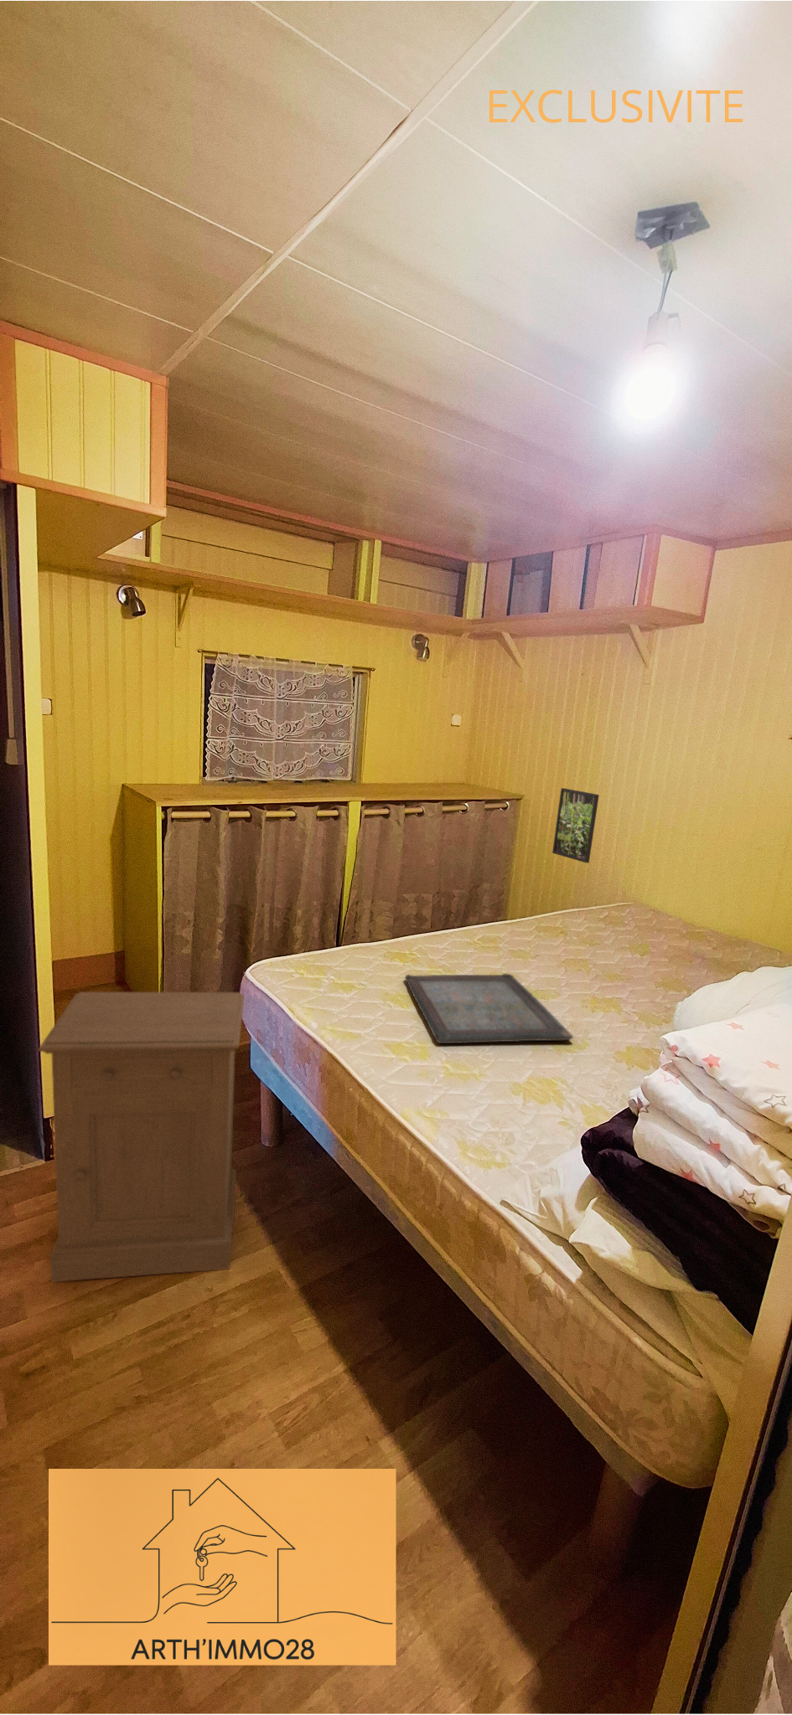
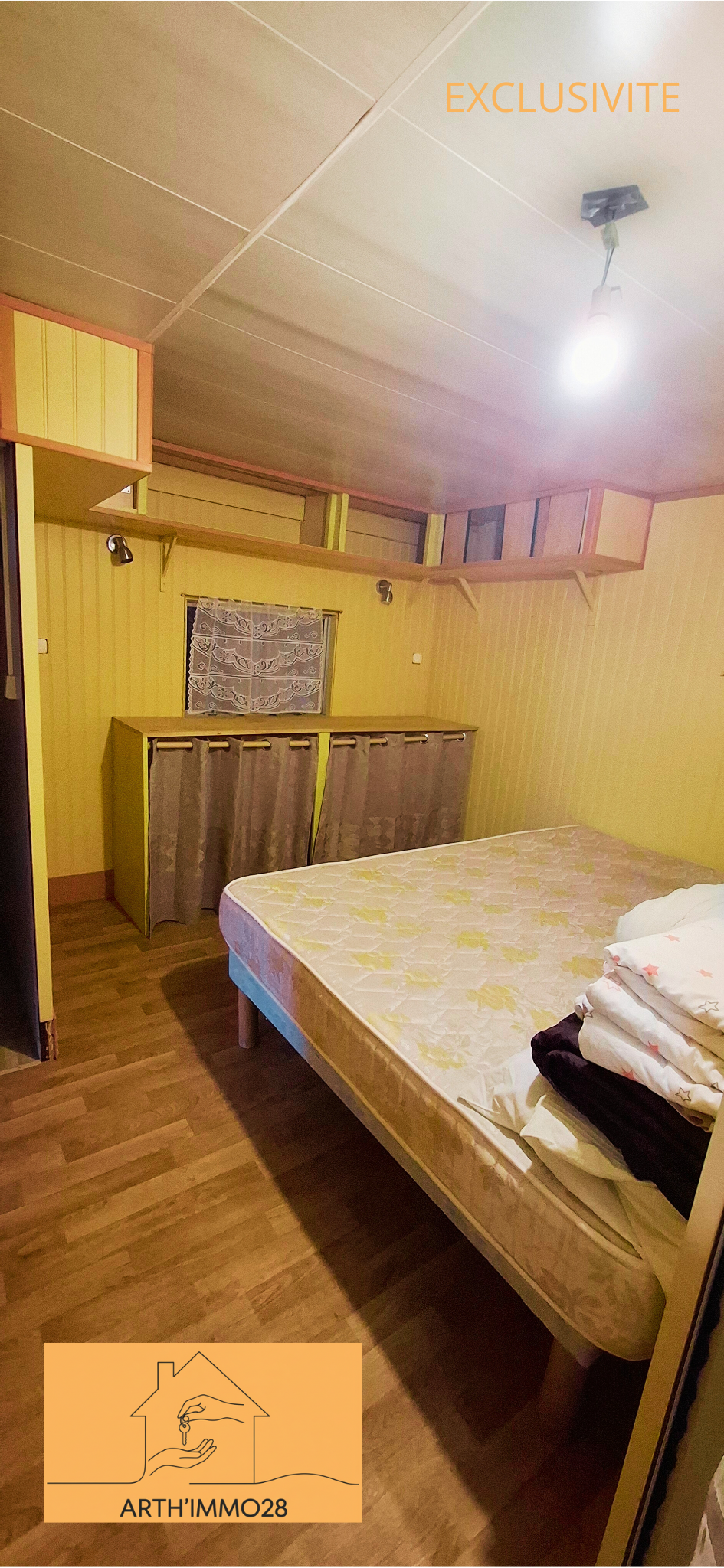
- serving tray (481, 1005)
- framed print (574, 825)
- cabinet (152, 1129)
